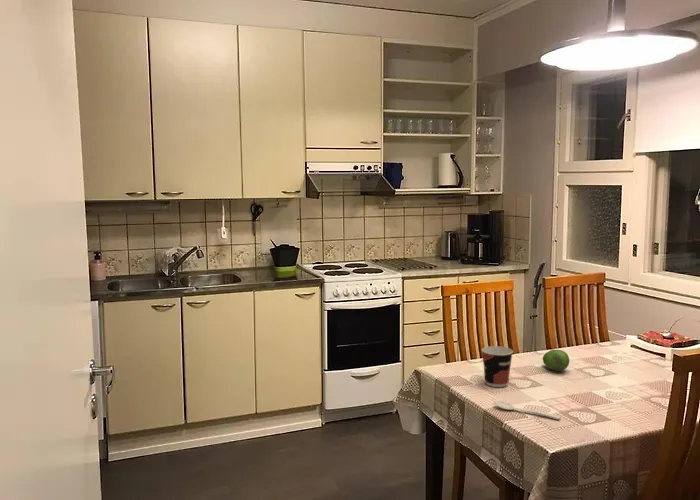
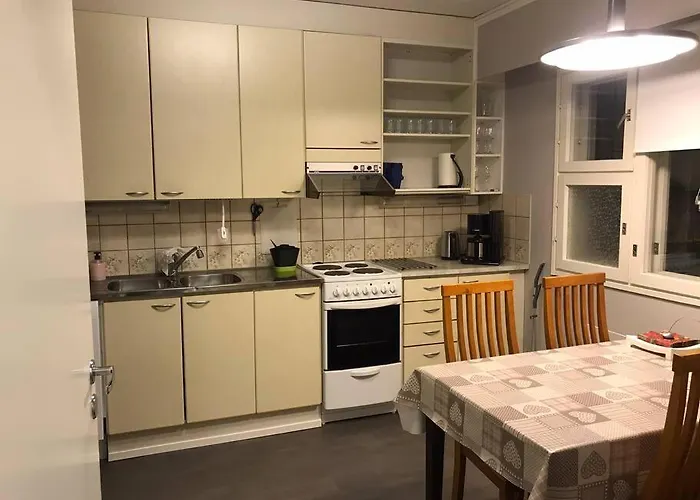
- spoon (526, 409)
- fruit (554, 359)
- cup (496, 367)
